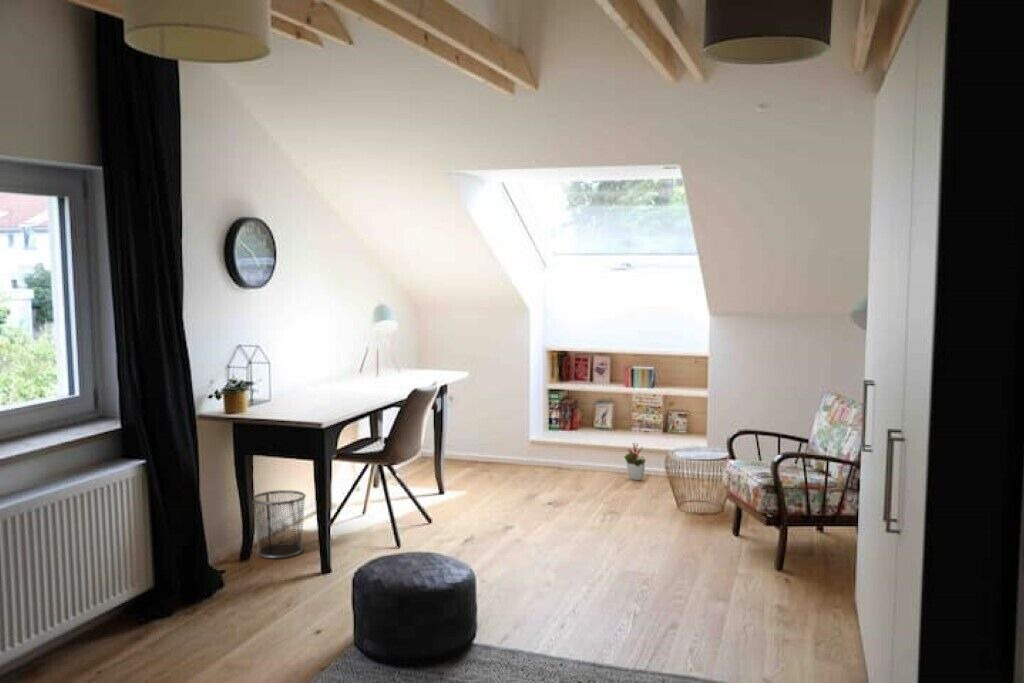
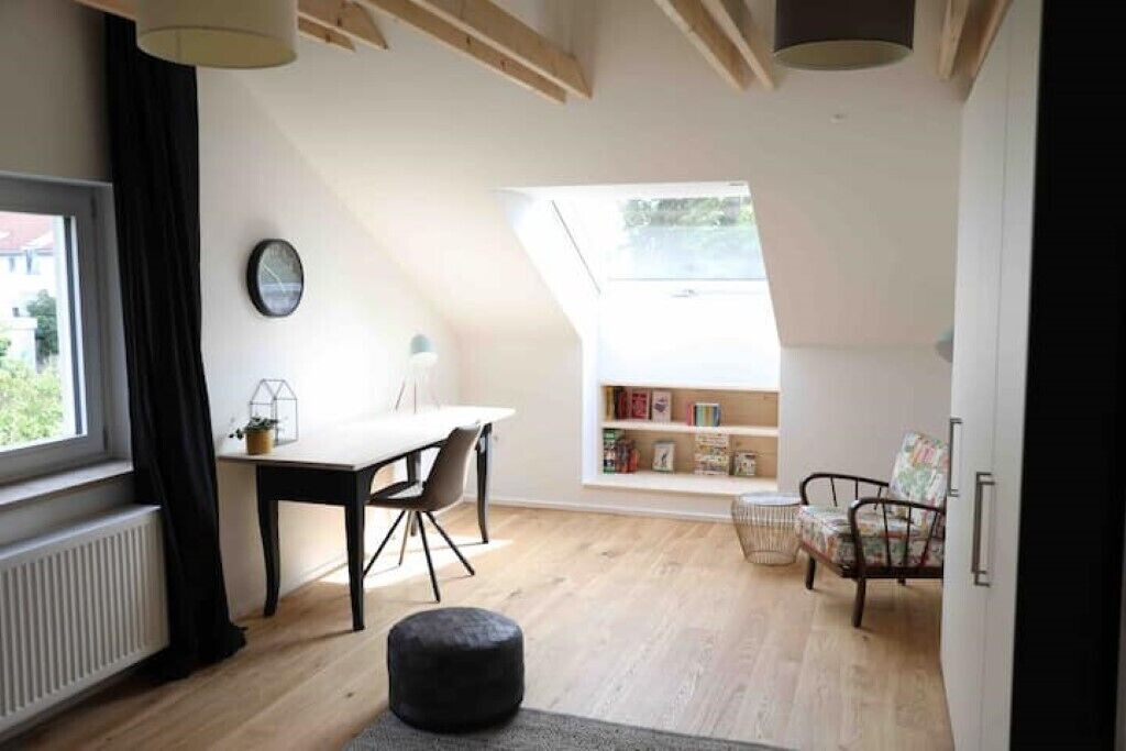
- decorative plant (634, 460)
- waste bin (279, 523)
